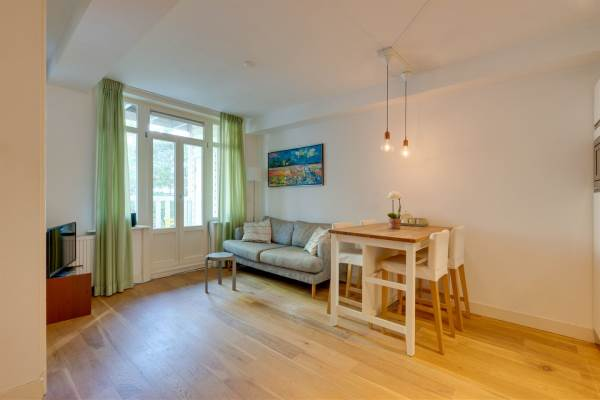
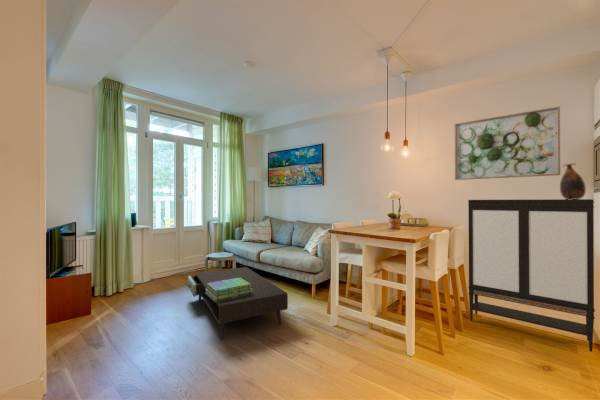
+ storage cabinet (525, 265)
+ stack of books (228, 288)
+ coffee table (230, 298)
+ wall art (502, 146)
+ vase (572, 181)
